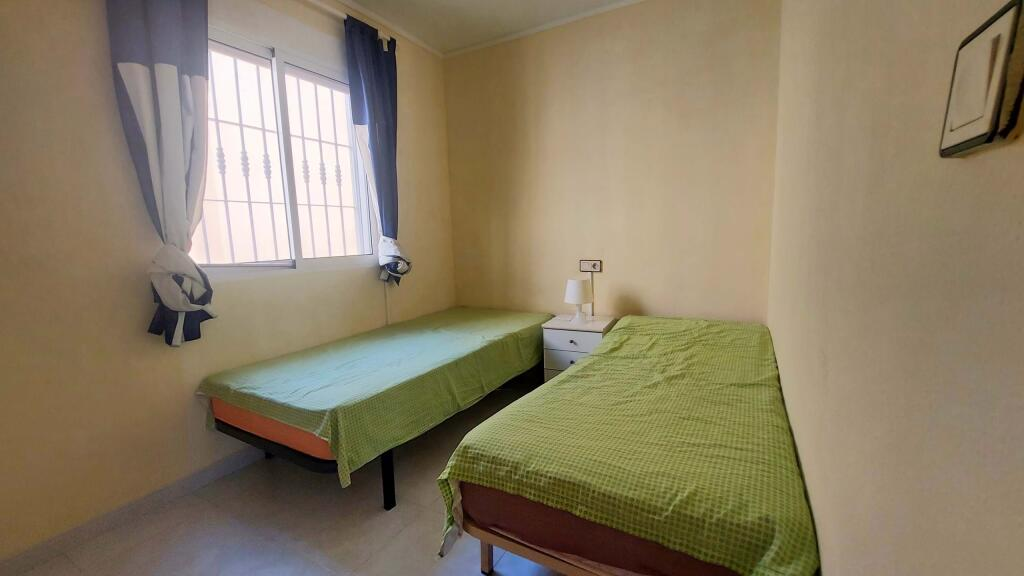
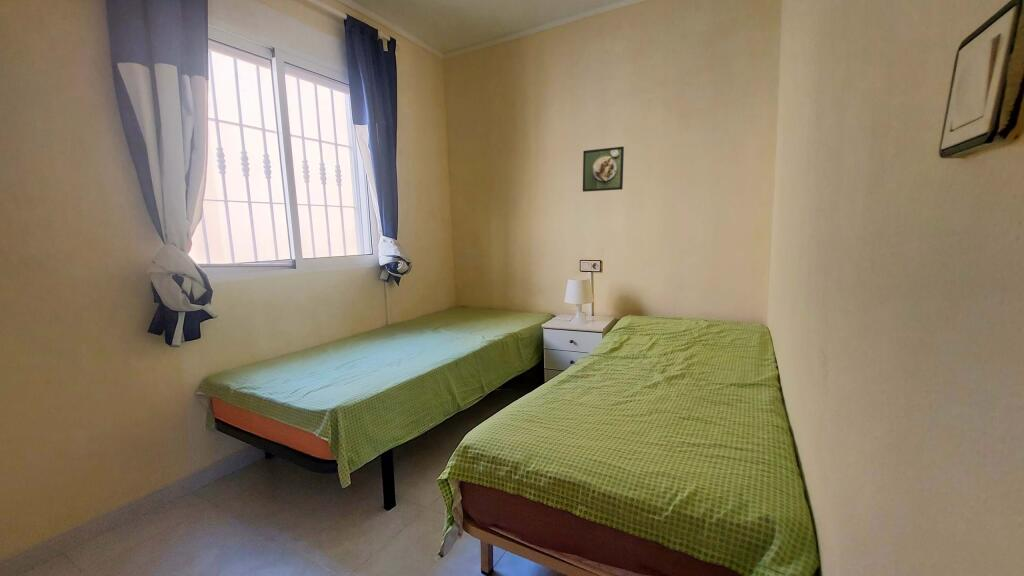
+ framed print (602, 169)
